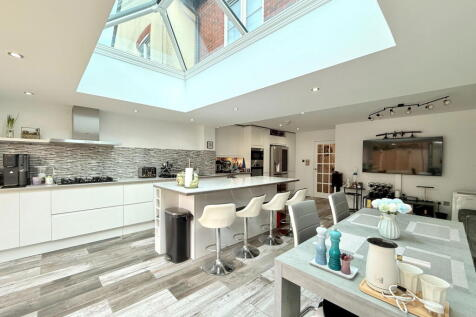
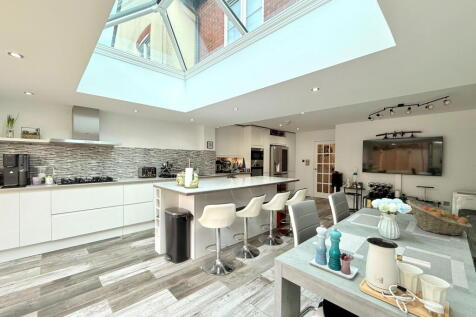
+ fruit basket (435, 216)
